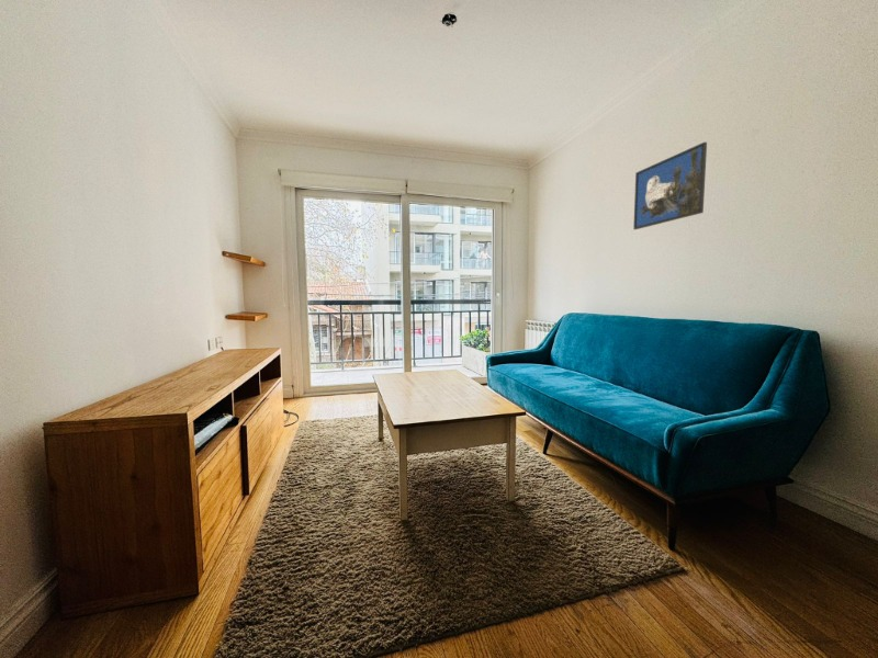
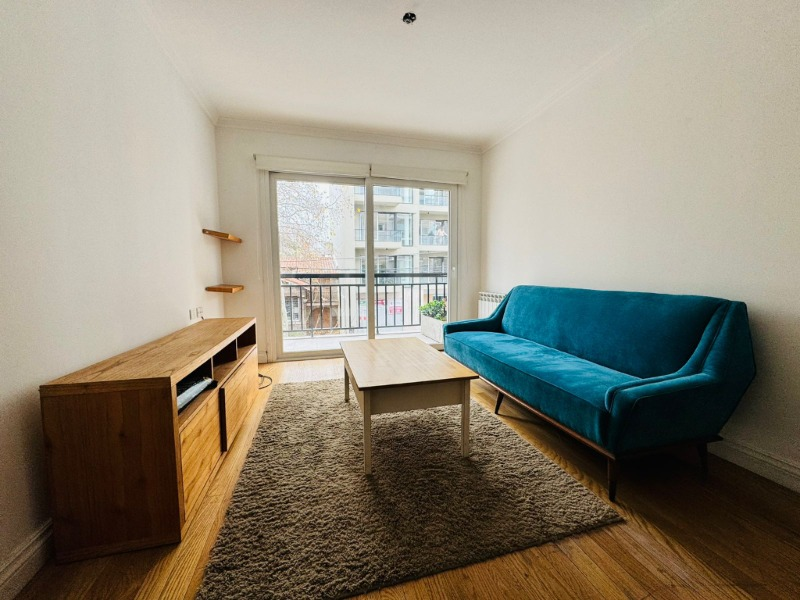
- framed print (666, 190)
